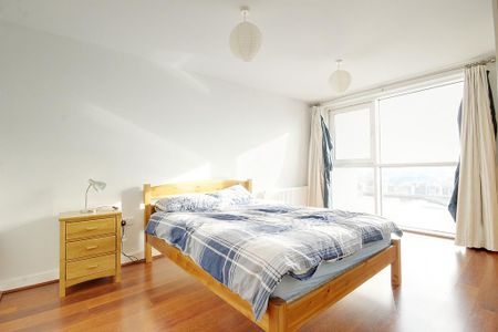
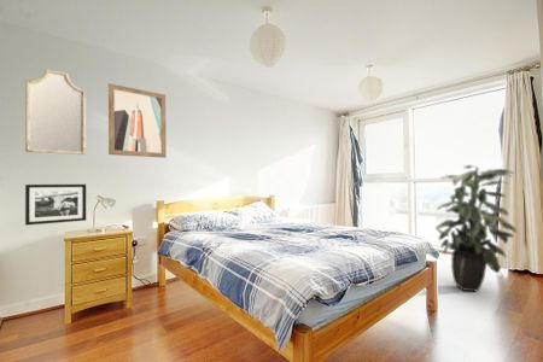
+ indoor plant (472, 227)
+ home mirror (57, 111)
+ picture frame (57, 203)
+ wall art (139, 122)
